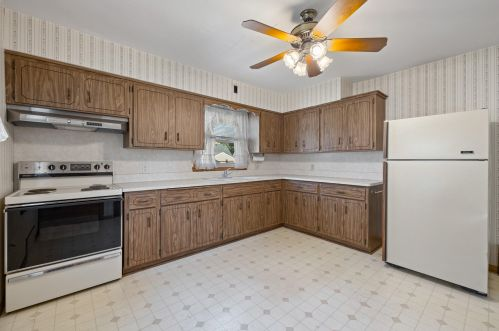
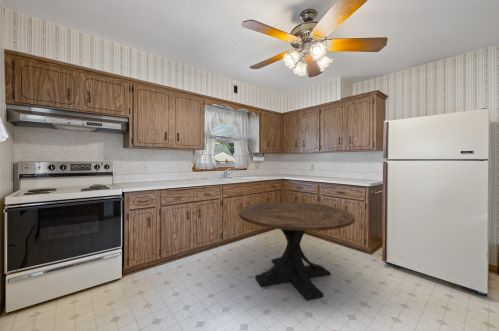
+ round table (293, 244)
